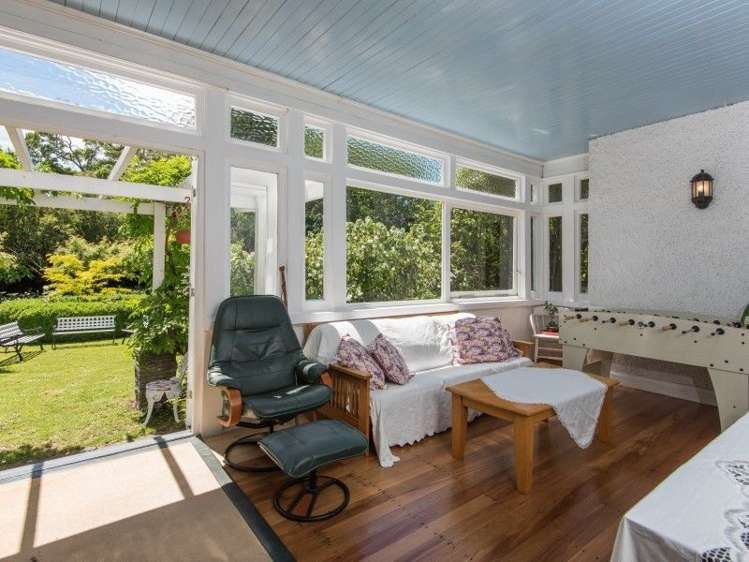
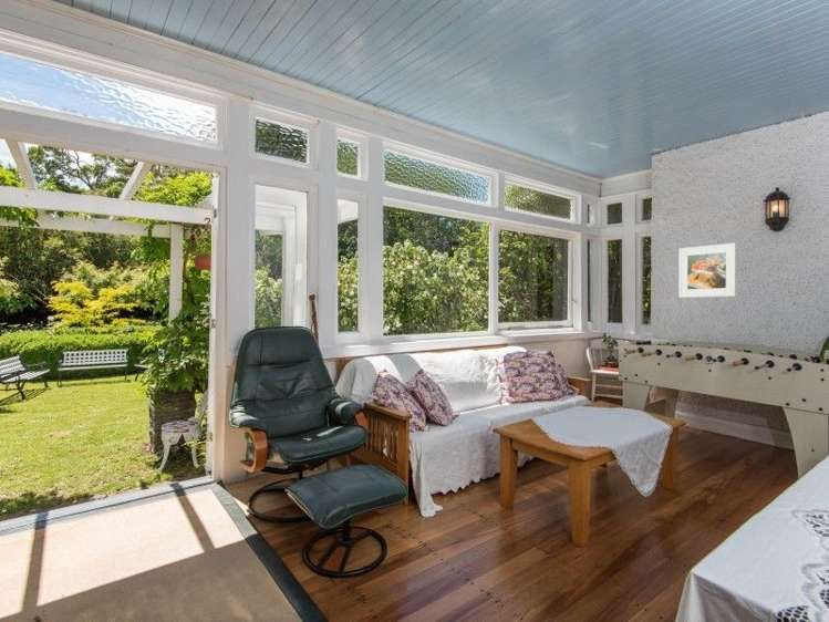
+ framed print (706, 271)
